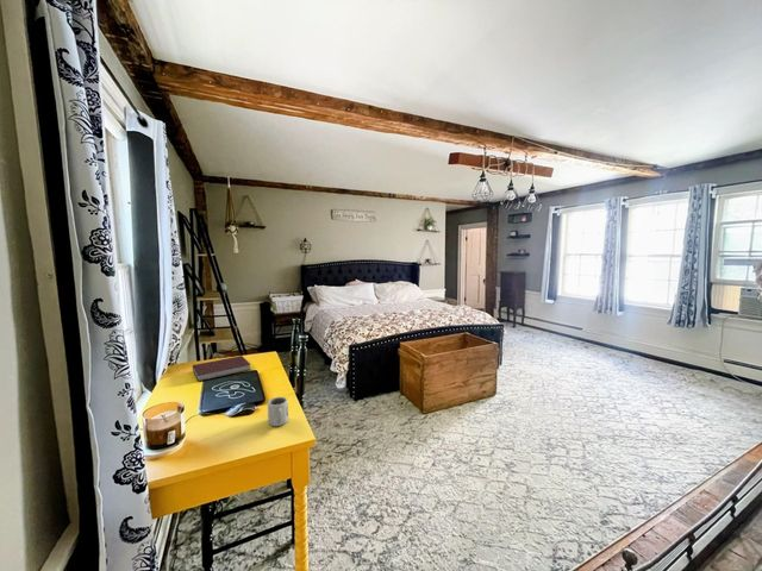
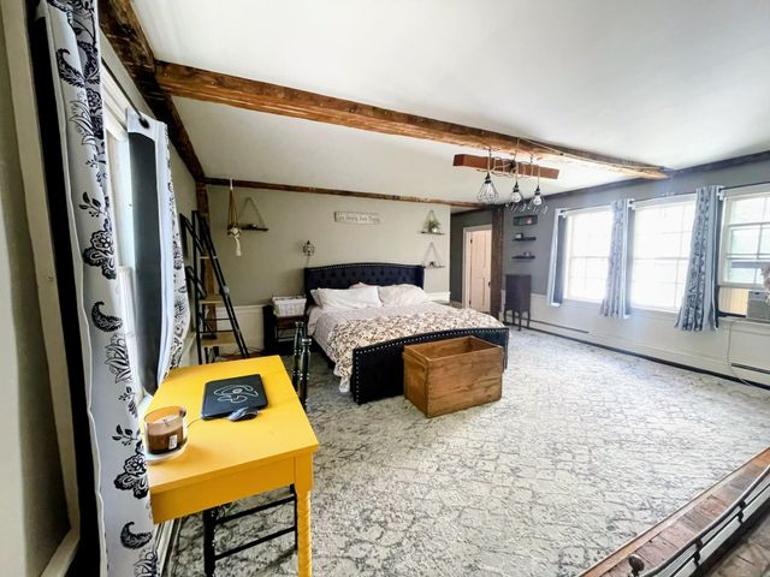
- cup (279, 412)
- notebook (221, 366)
